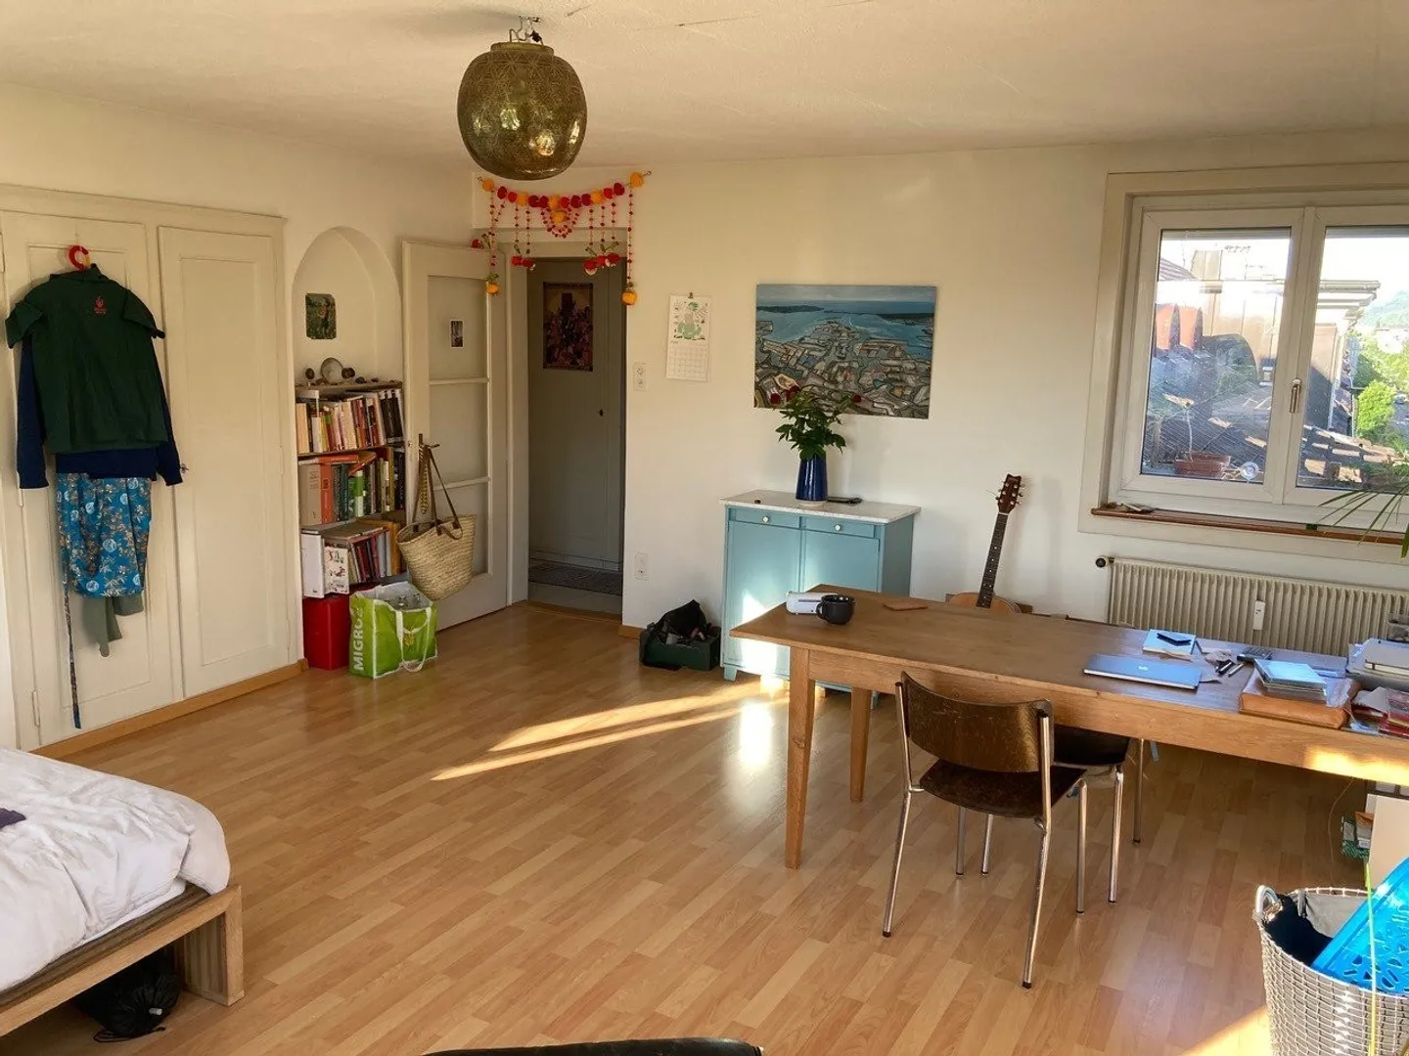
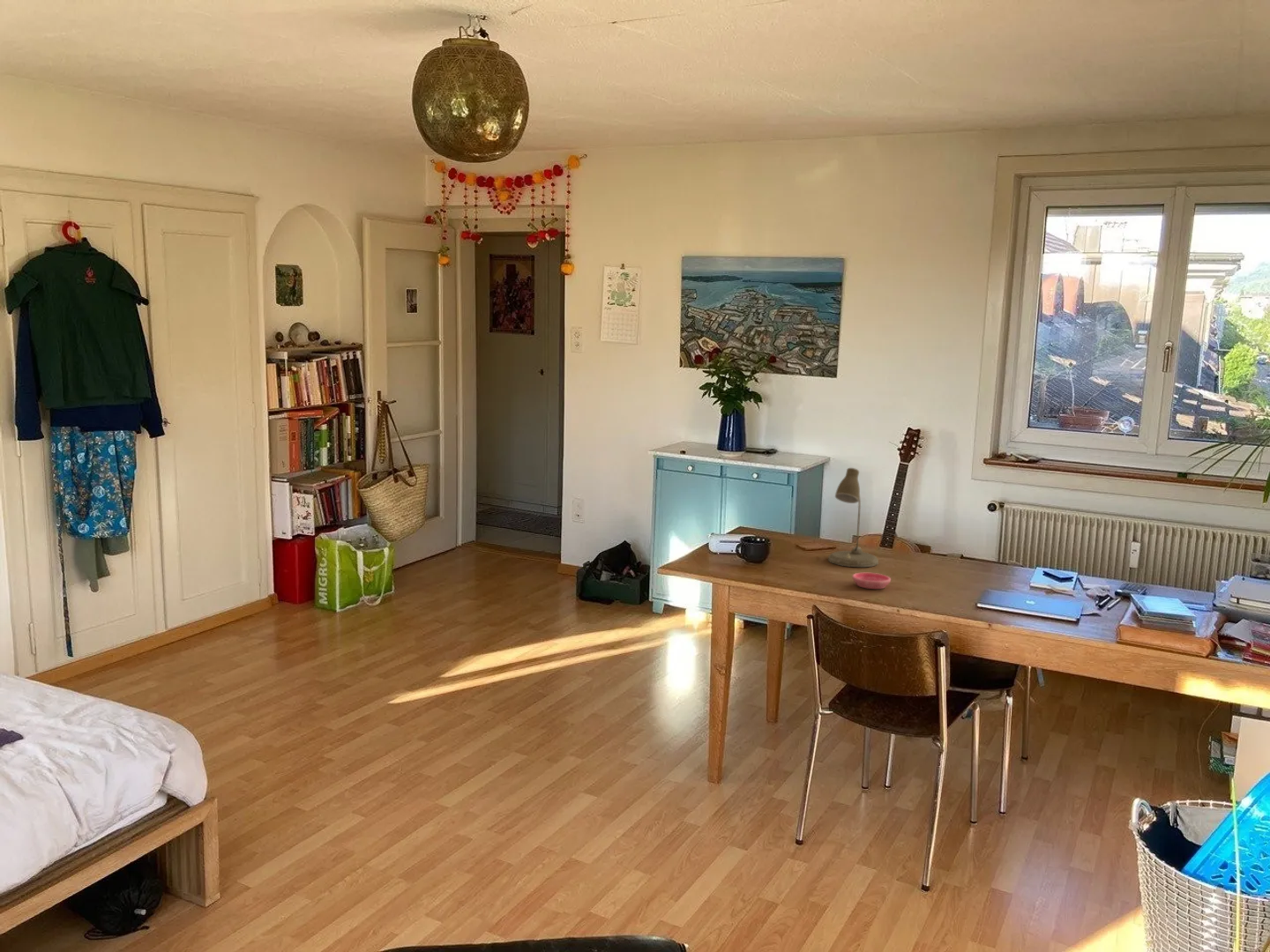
+ saucer (870, 581)
+ desk lamp (858, 515)
